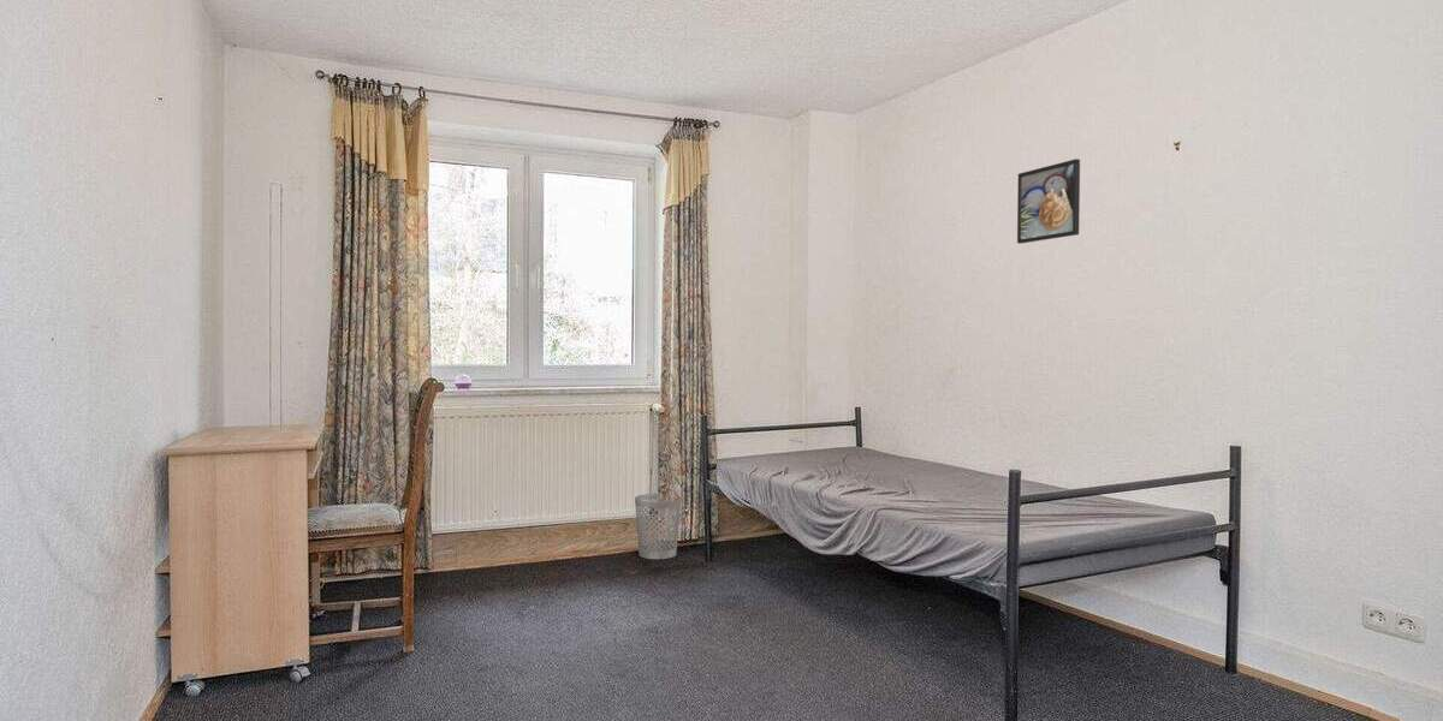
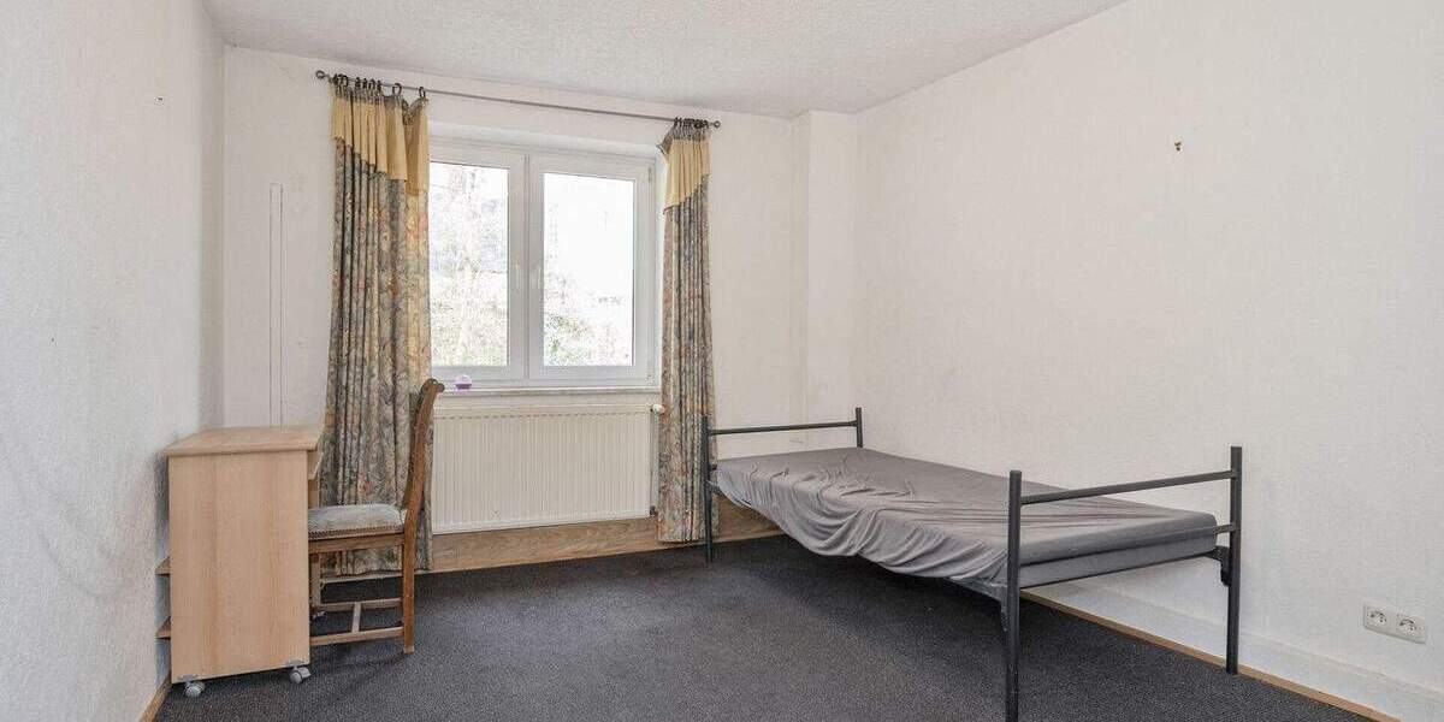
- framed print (1046, 202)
- wastebasket (658, 525)
